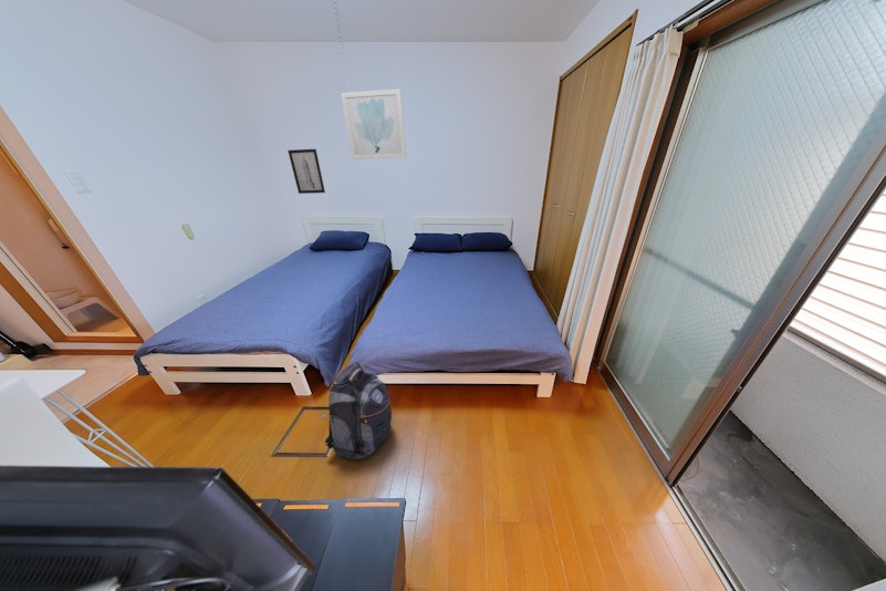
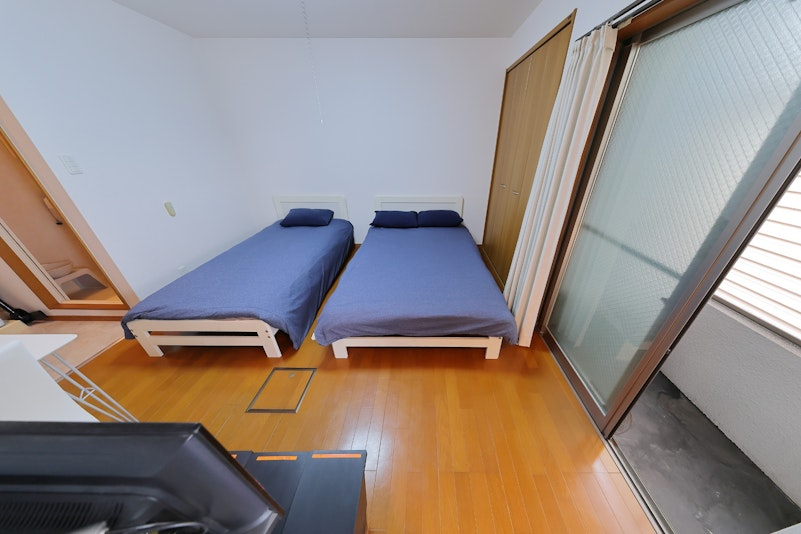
- wall art (374, 126)
- backpack (356, 404)
- wall art (306, 172)
